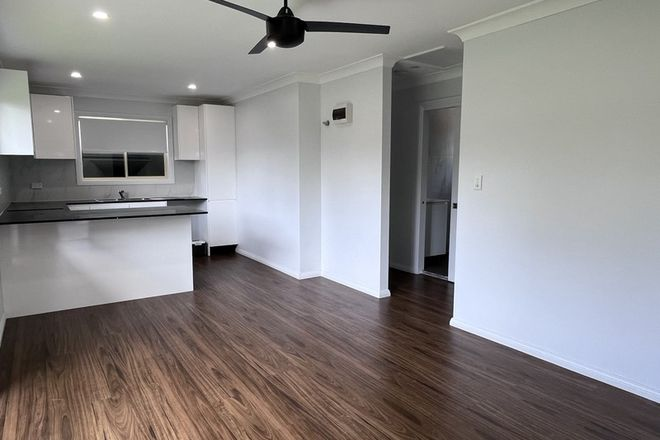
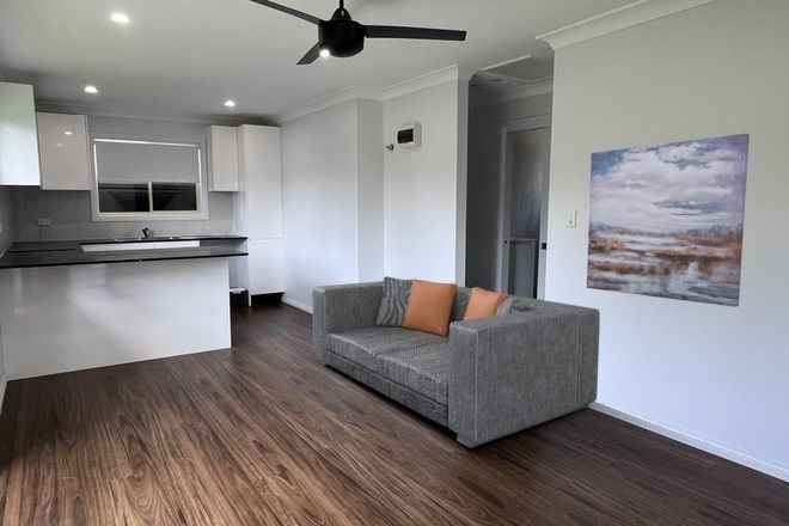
+ sofa (435, 335)
+ wall art (656, 221)
